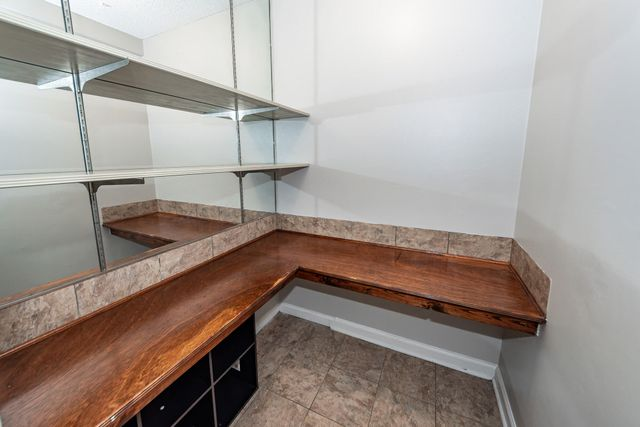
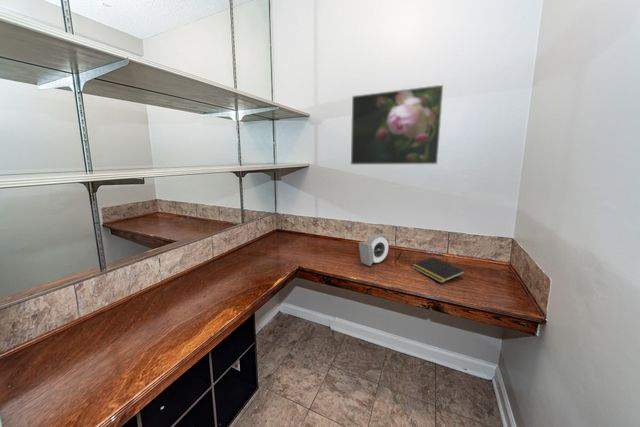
+ notepad (436, 268)
+ alarm clock (375, 249)
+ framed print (393, 128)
